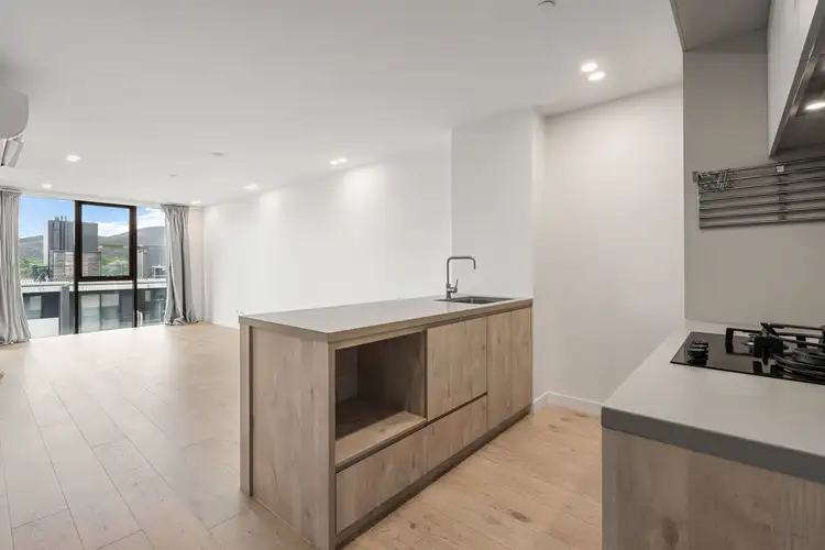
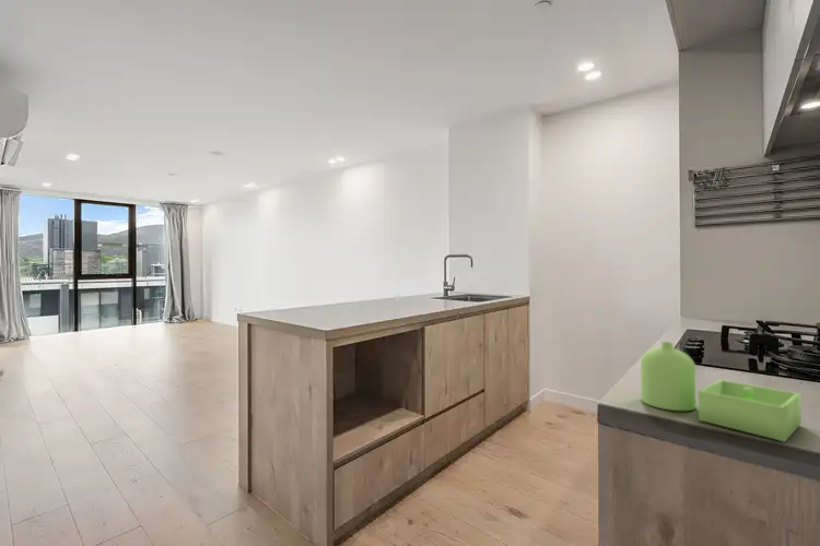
+ soap dispenser (710, 384)
